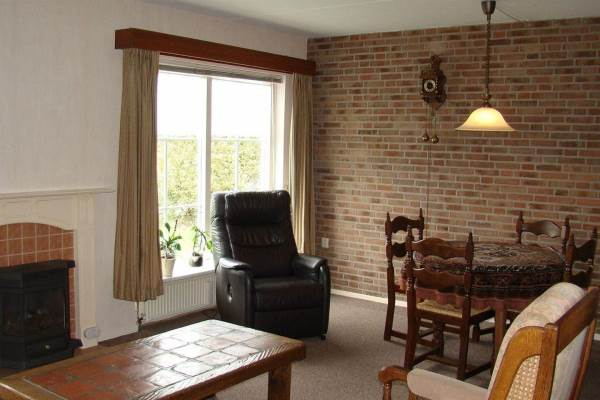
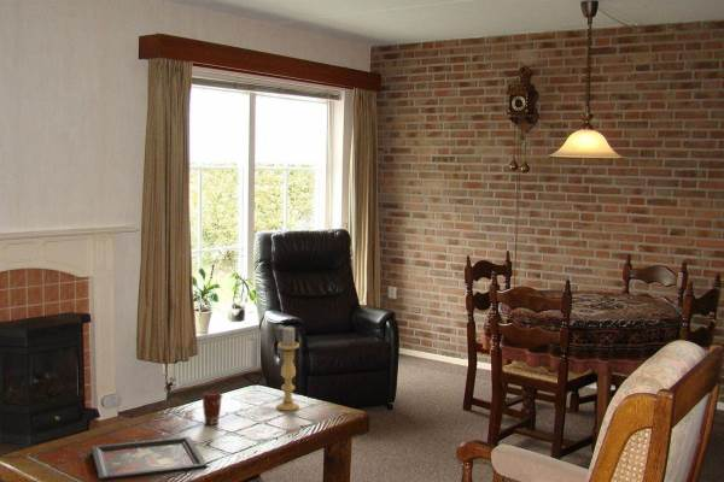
+ decorative tray (147, 457)
+ candle holder (287, 366)
+ coffee cup (211, 407)
